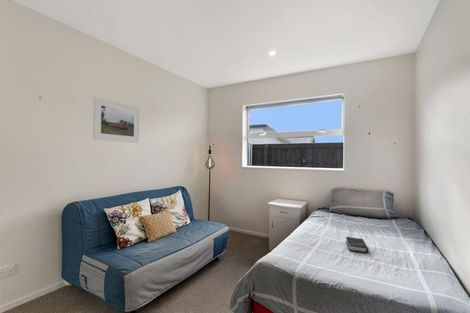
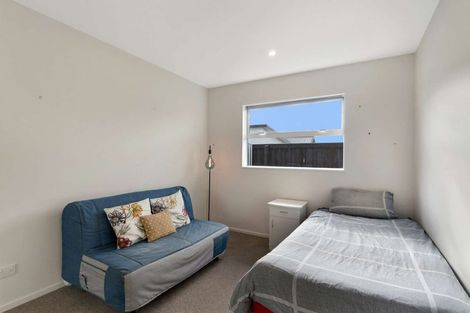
- hardback book (356, 244)
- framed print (118, 122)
